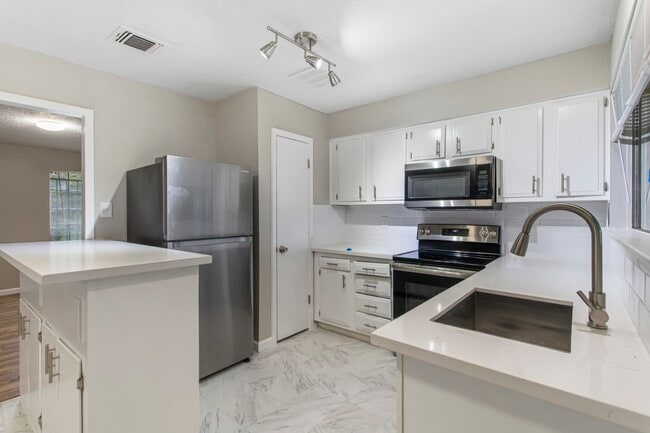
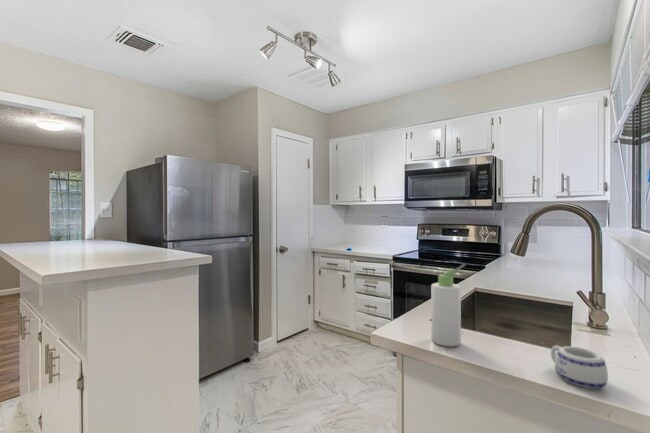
+ mug (574, 363)
+ bottle (448, 302)
